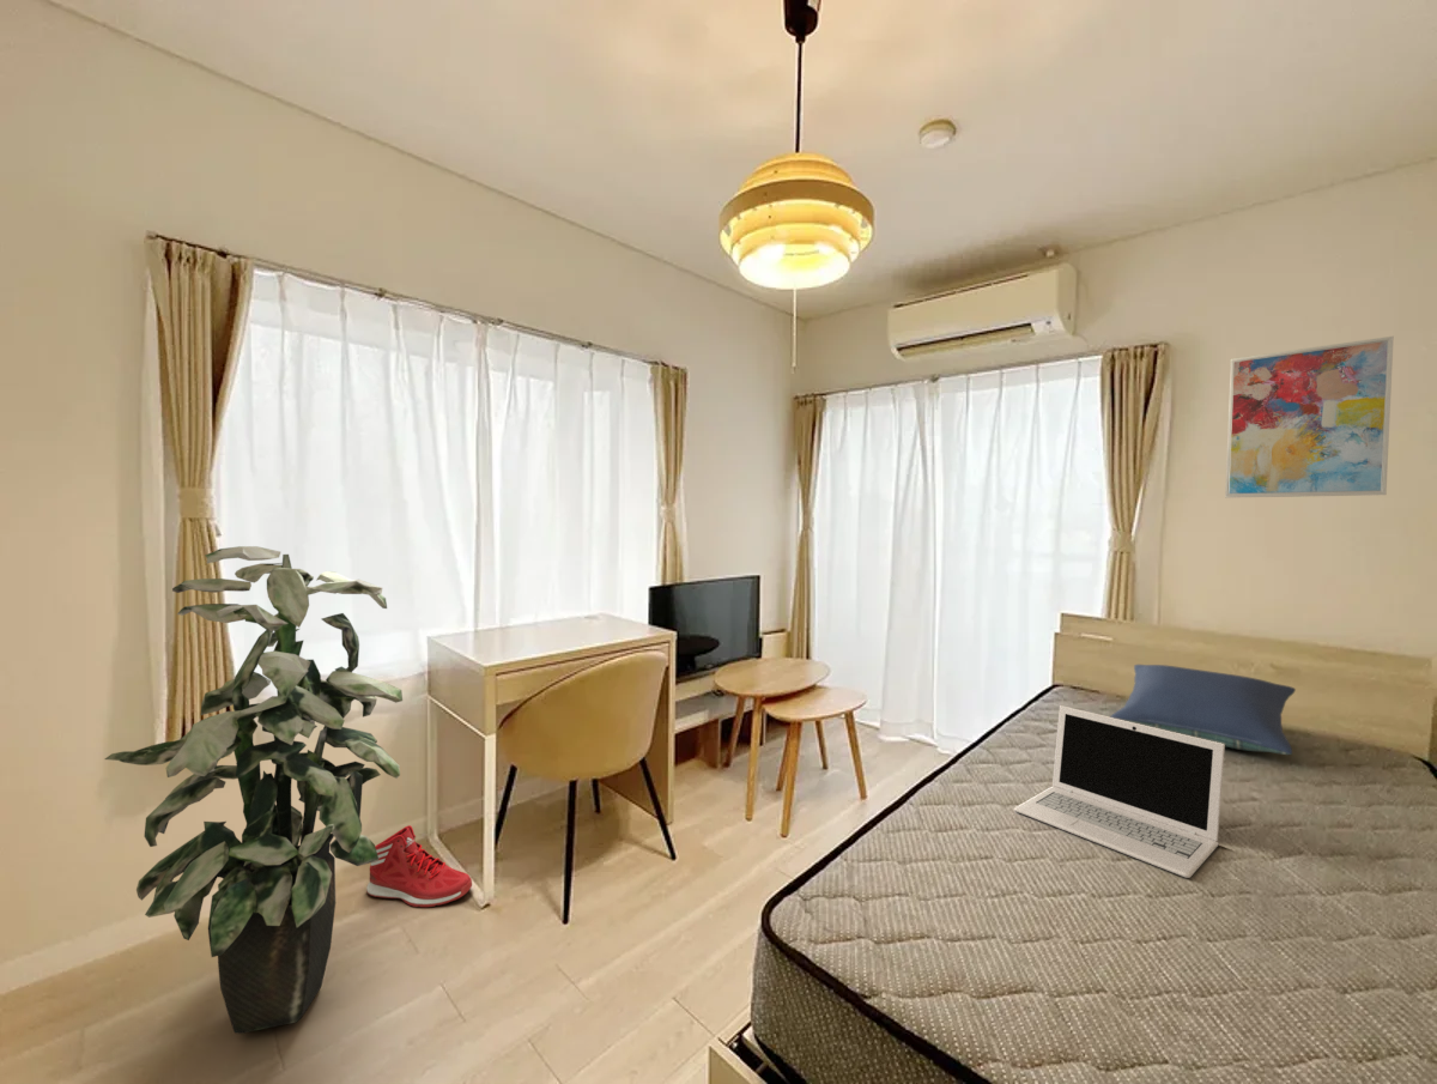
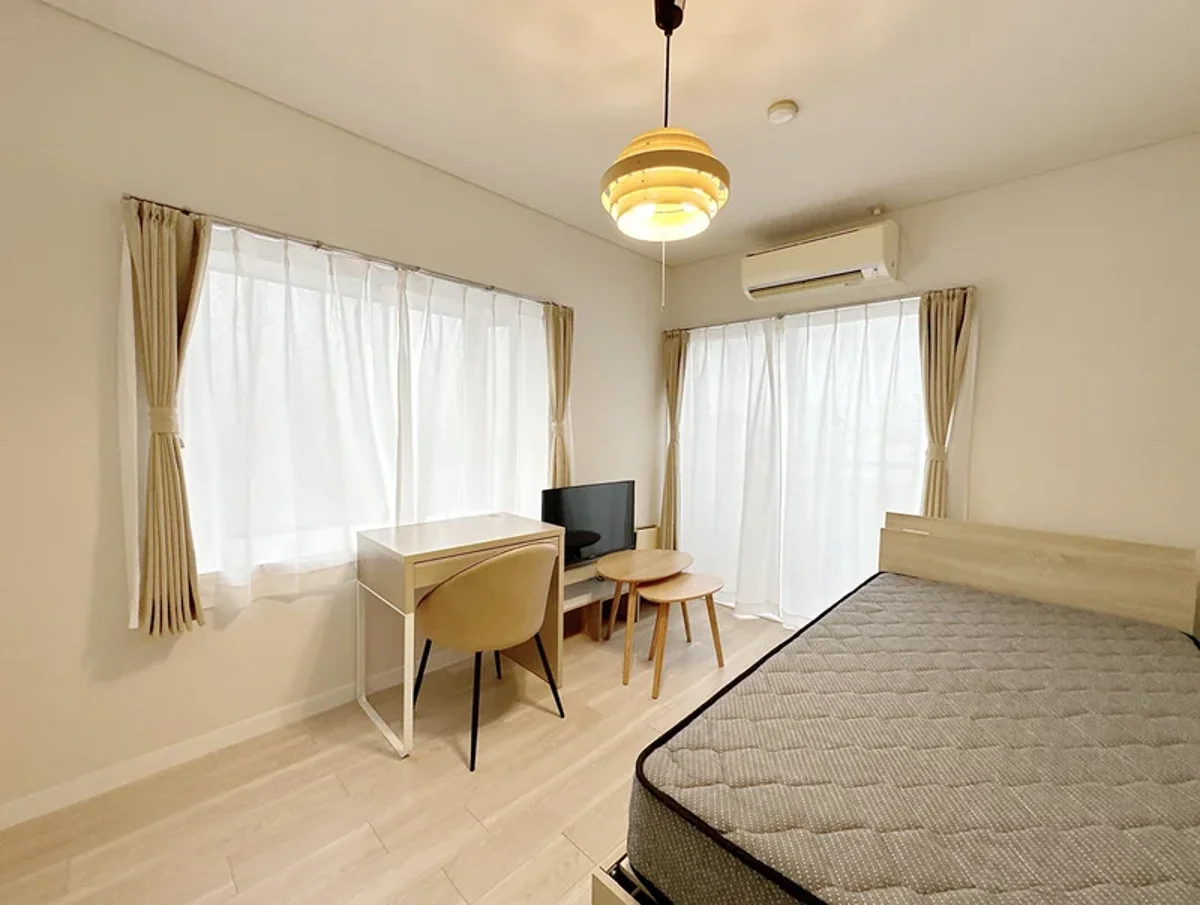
- wall art (1303, 423)
- indoor plant (269, 774)
- pillow (1201, 703)
- laptop (1114, 779)
- sneaker (419, 862)
